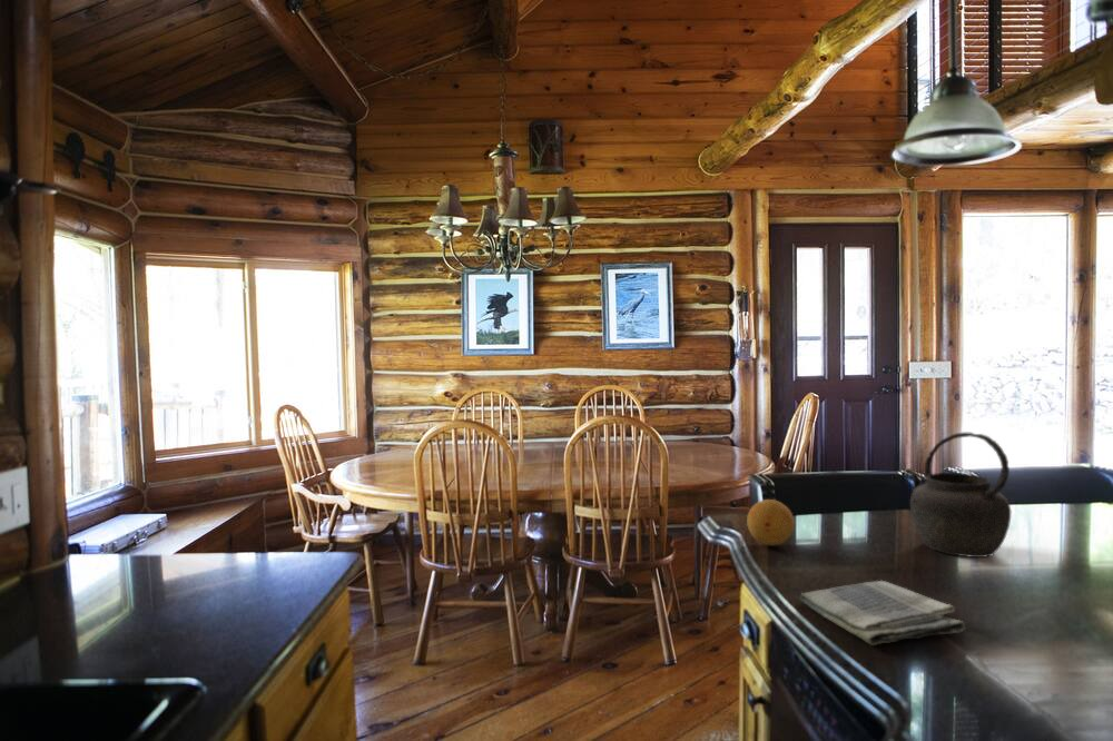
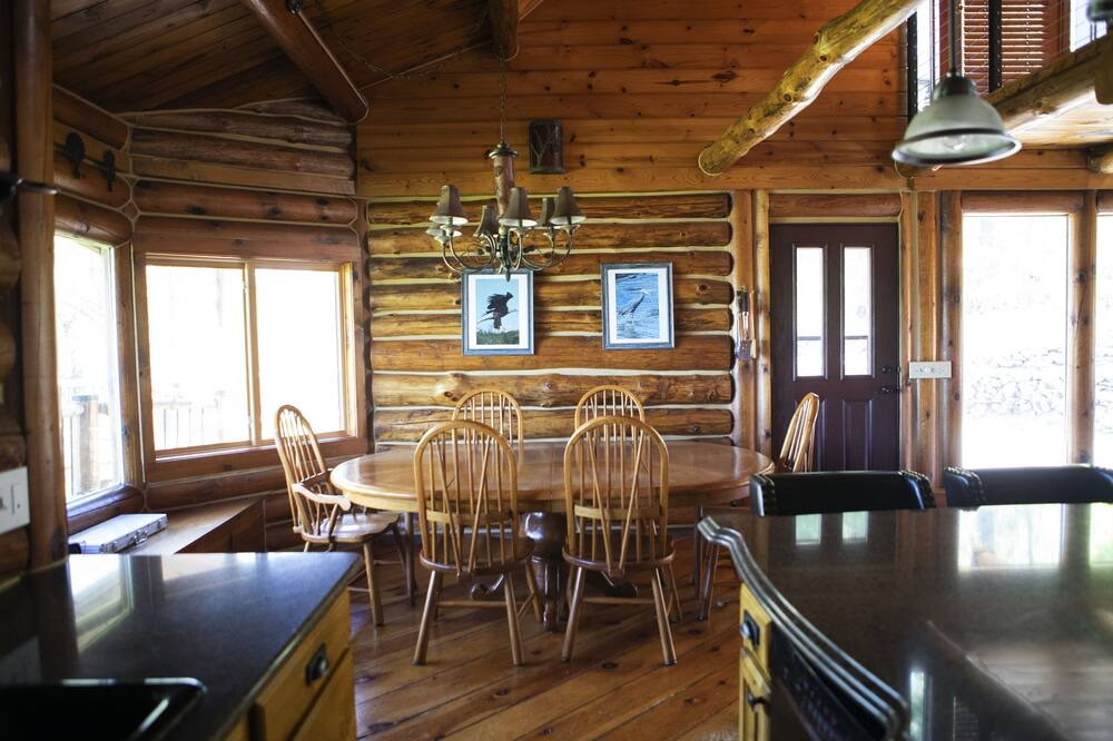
- fruit (770, 522)
- kettle (952, 487)
- dish towel (878, 606)
